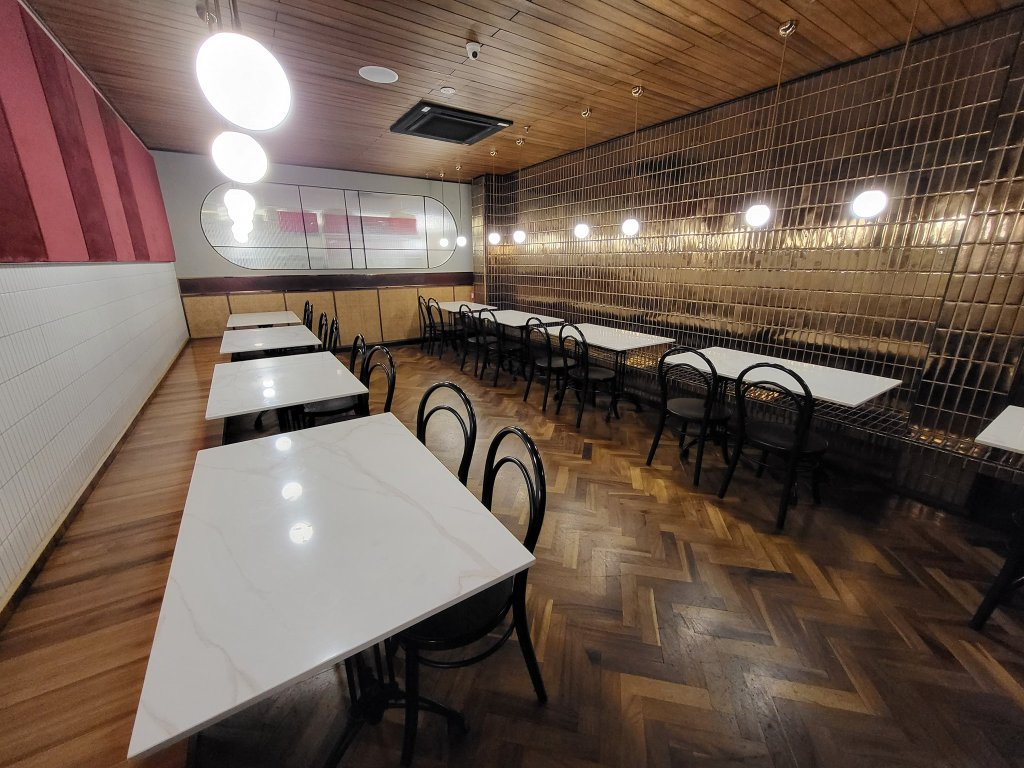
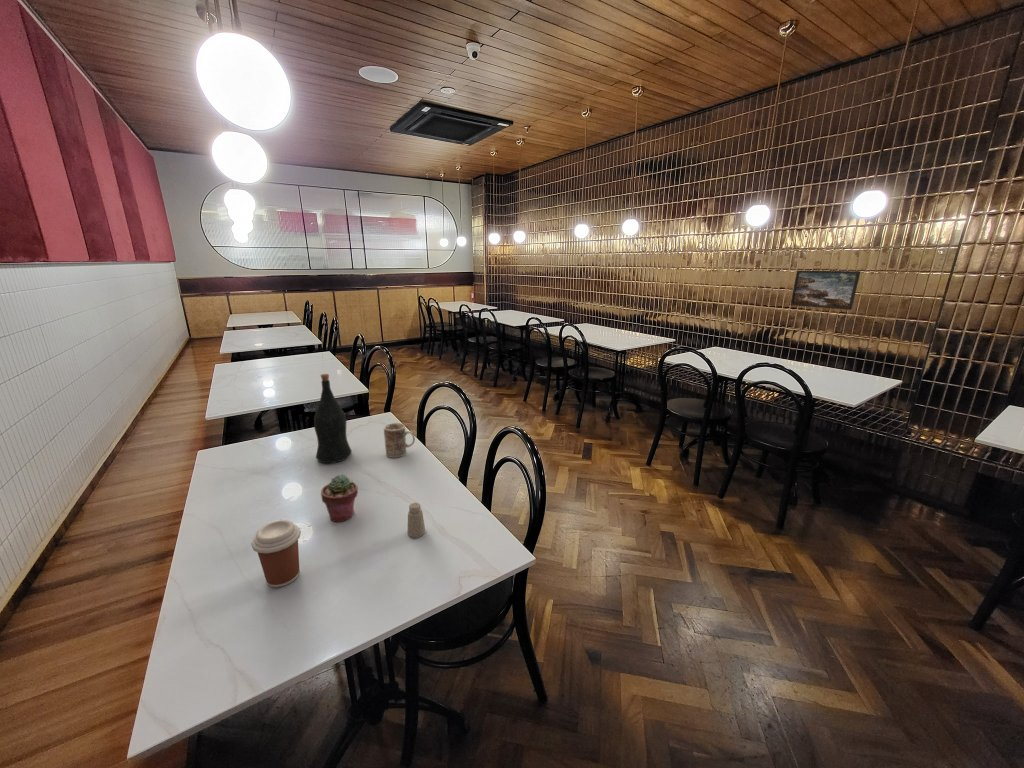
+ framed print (823, 289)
+ saltshaker (415, 518)
+ potted succulent (340, 496)
+ mug (398, 439)
+ wine bottle (329, 416)
+ coffee cup (279, 553)
